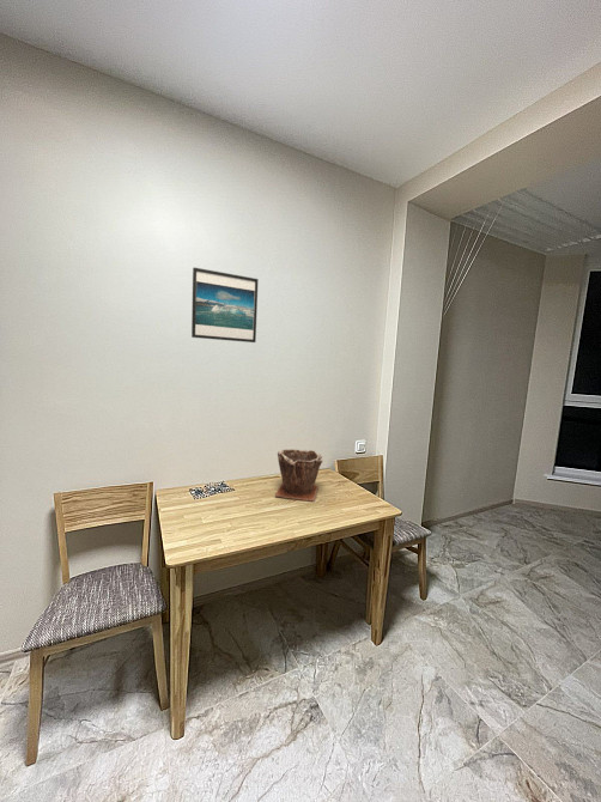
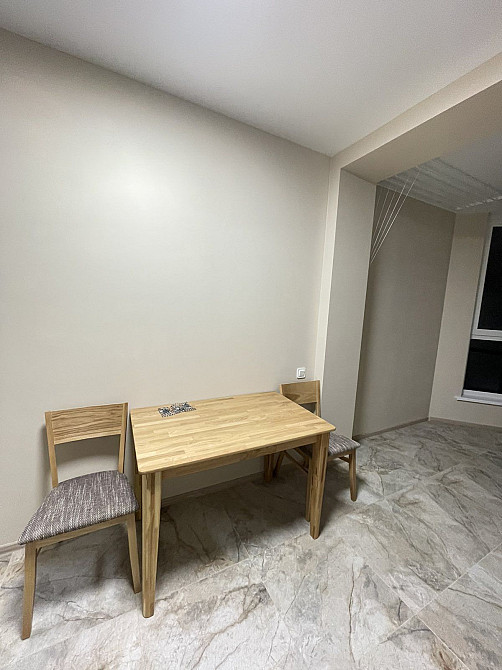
- plant pot (298, 472)
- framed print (225, 306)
